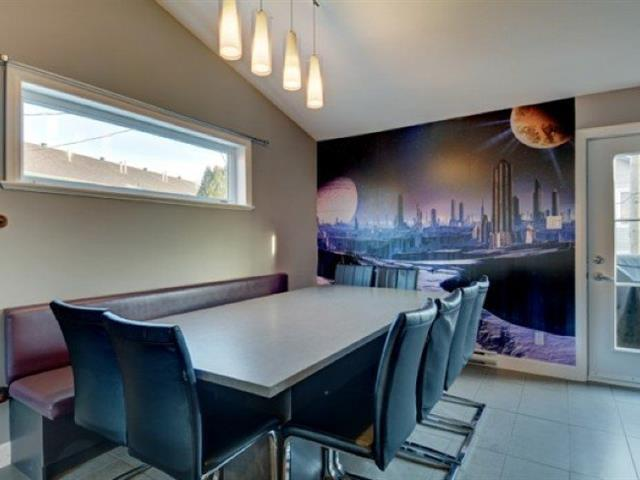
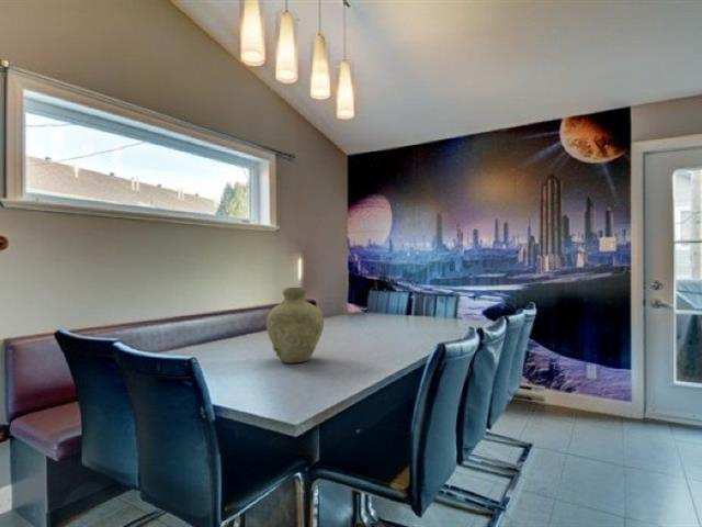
+ vase (295, 324)
